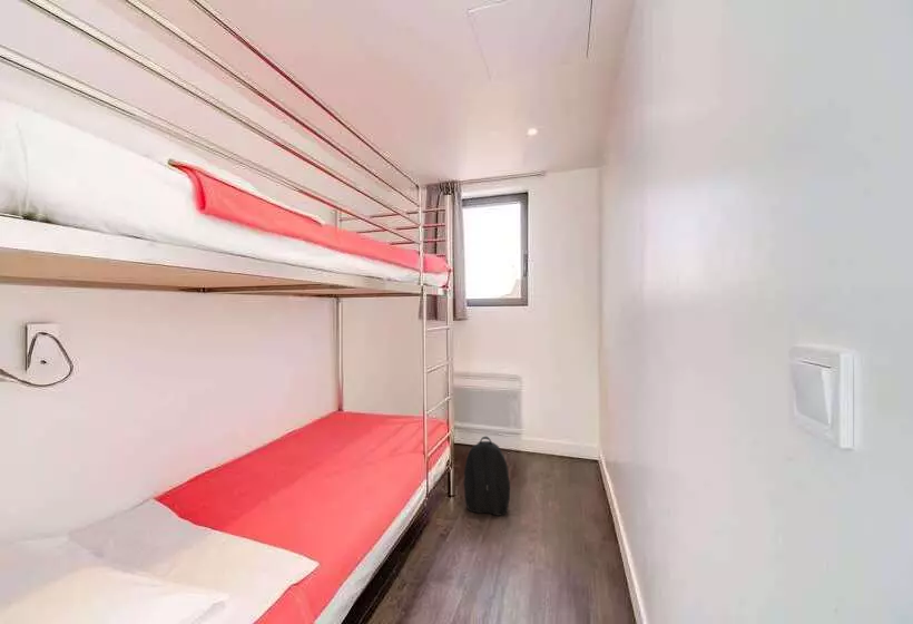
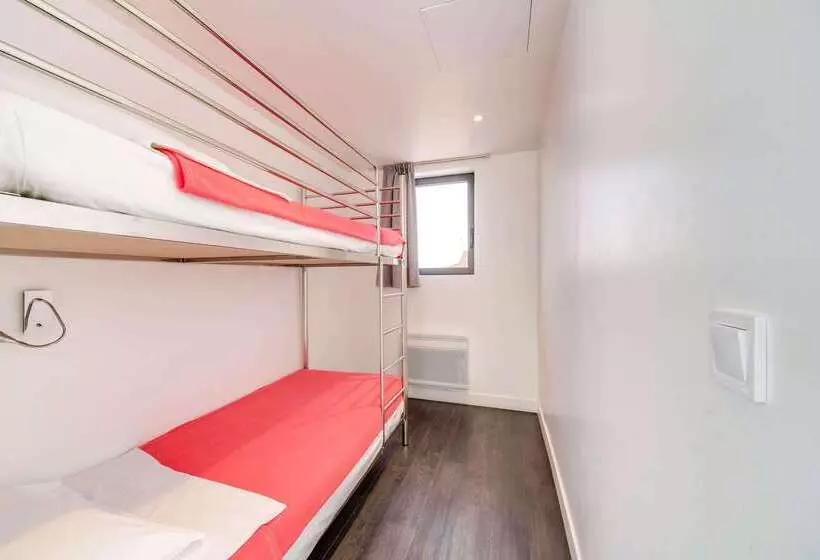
- backpack (487, 471)
